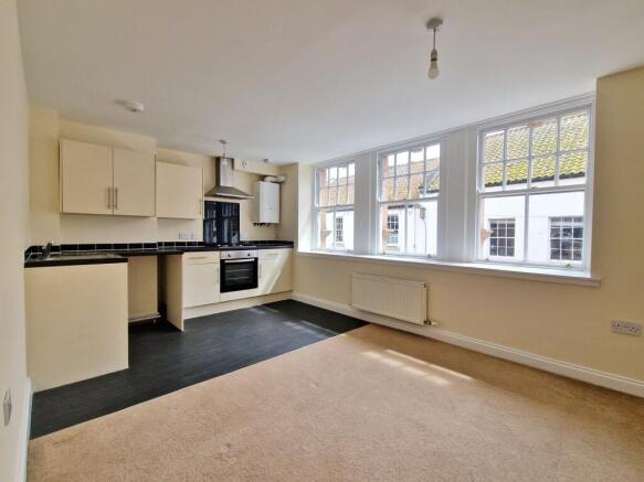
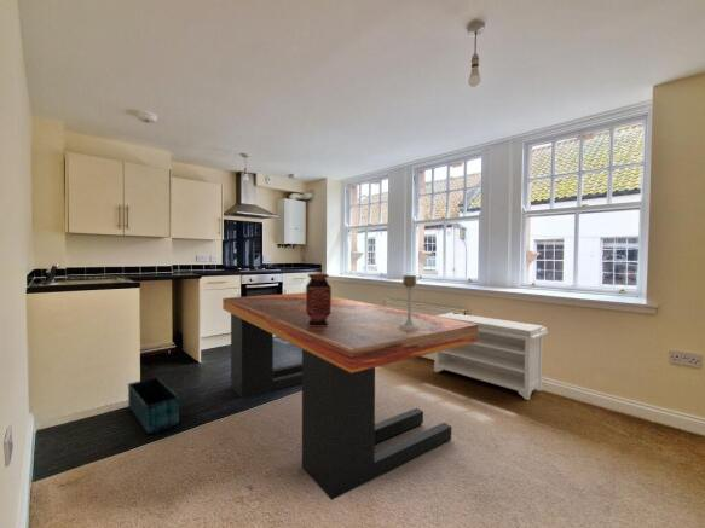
+ candle holder (409, 301)
+ vase (318, 298)
+ dining table (322, 359)
+ bench (484, 349)
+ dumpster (152, 404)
